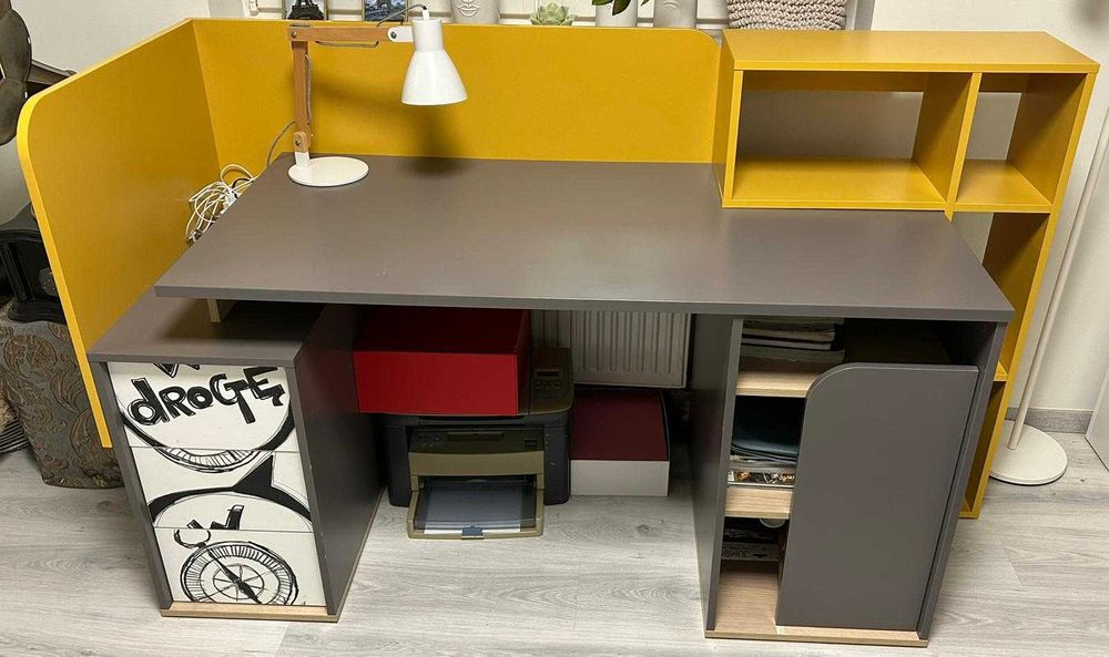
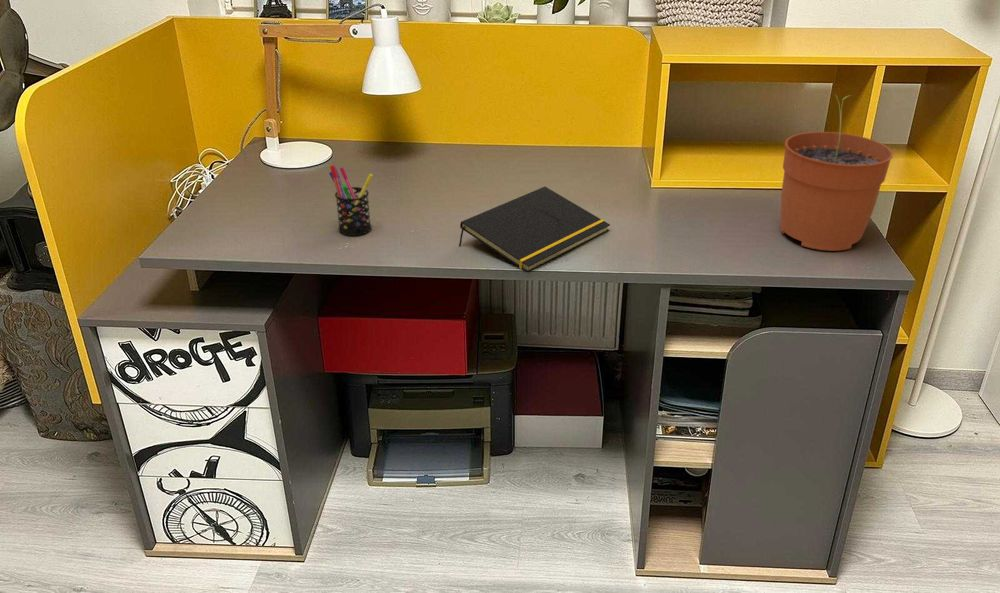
+ notepad (536, 226)
+ pen holder (349, 199)
+ plant pot (833, 169)
